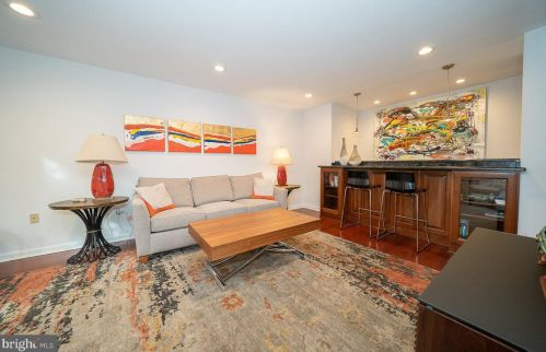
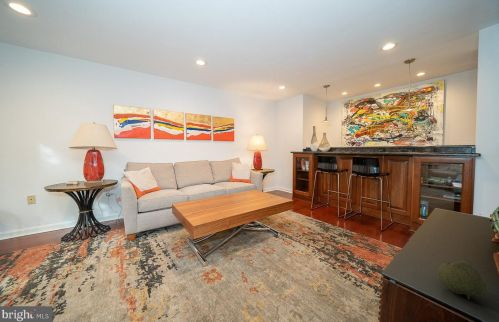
+ fruit (461, 277)
